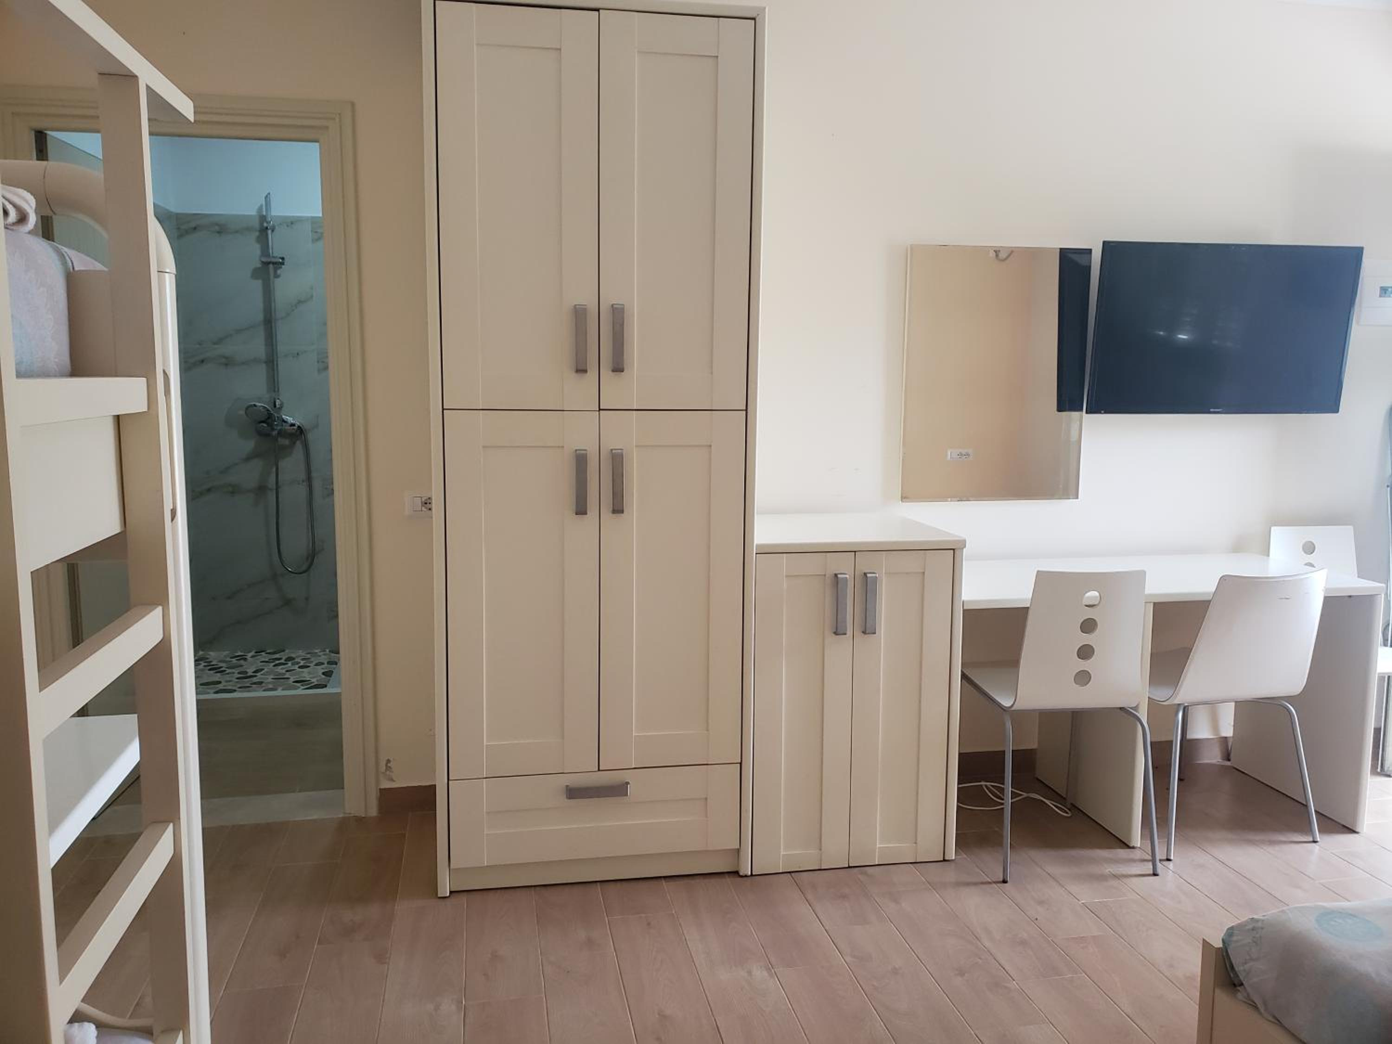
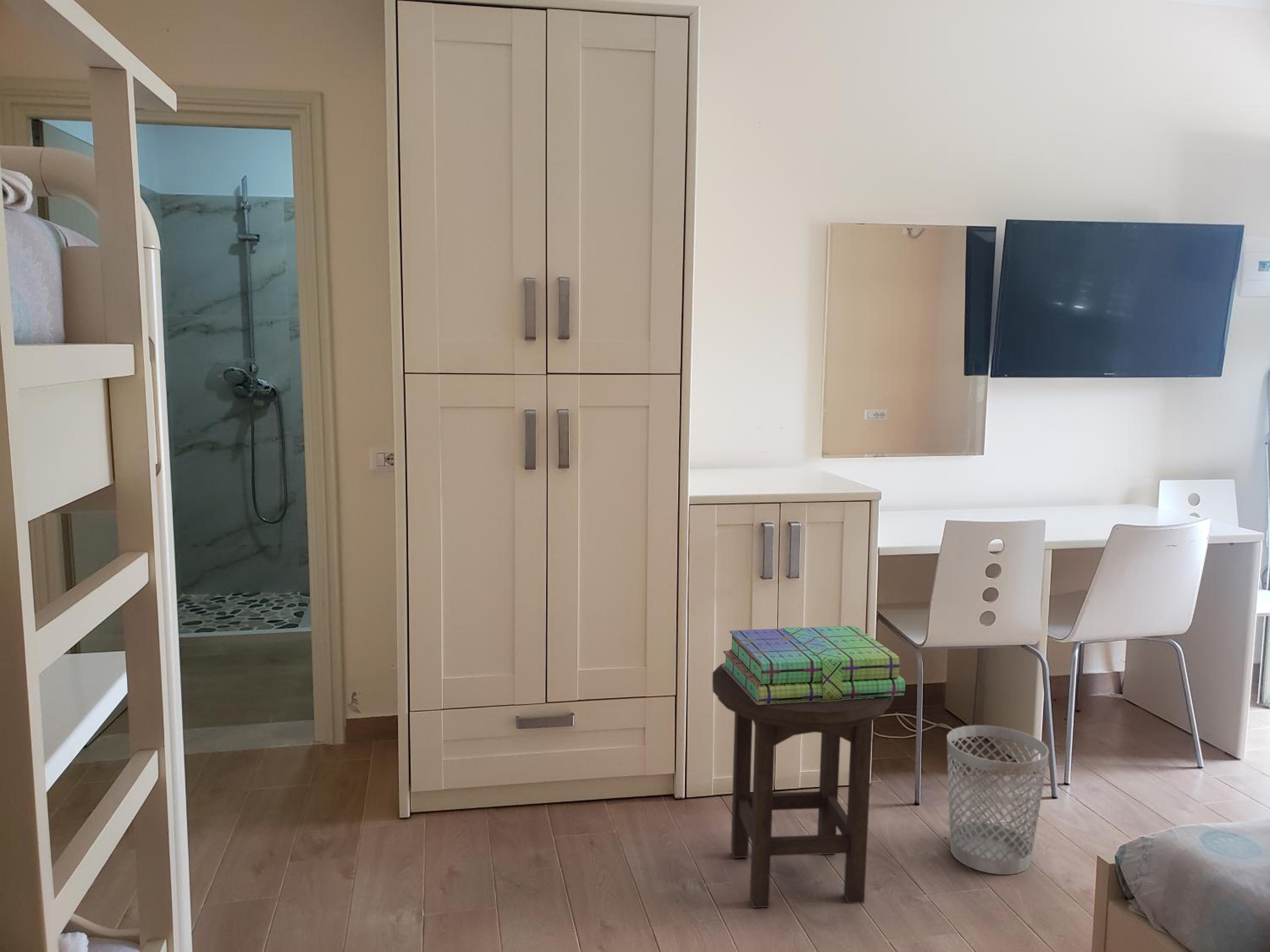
+ stack of books (810, 661)
+ wastebasket (993, 800)
+ stool (798, 792)
